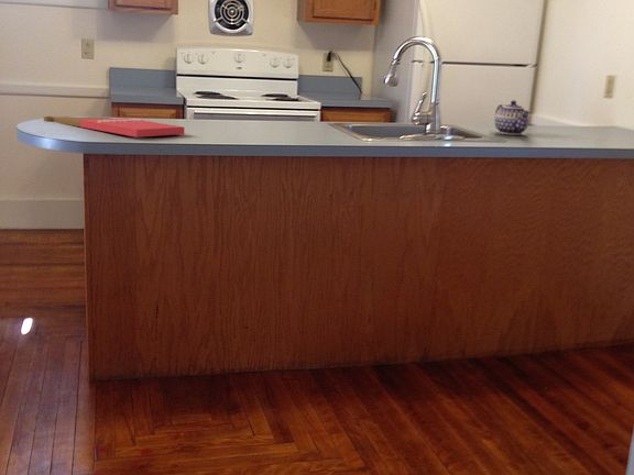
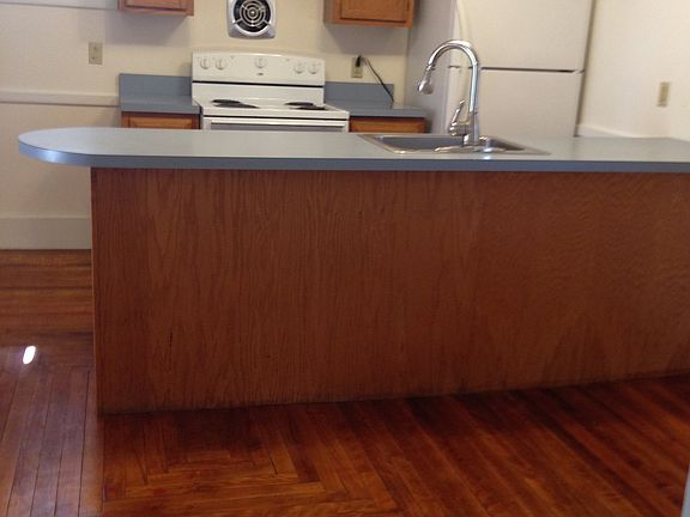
- teapot (512, 117)
- cutting board (110, 122)
